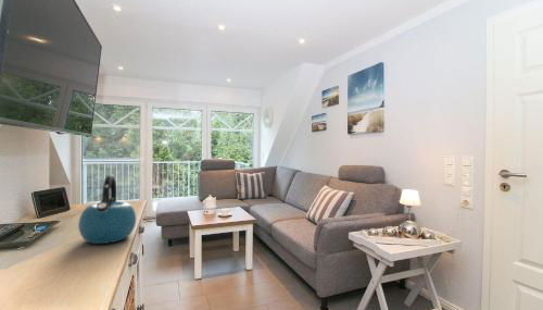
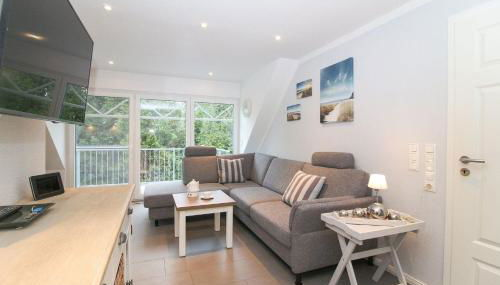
- kettle (108, 207)
